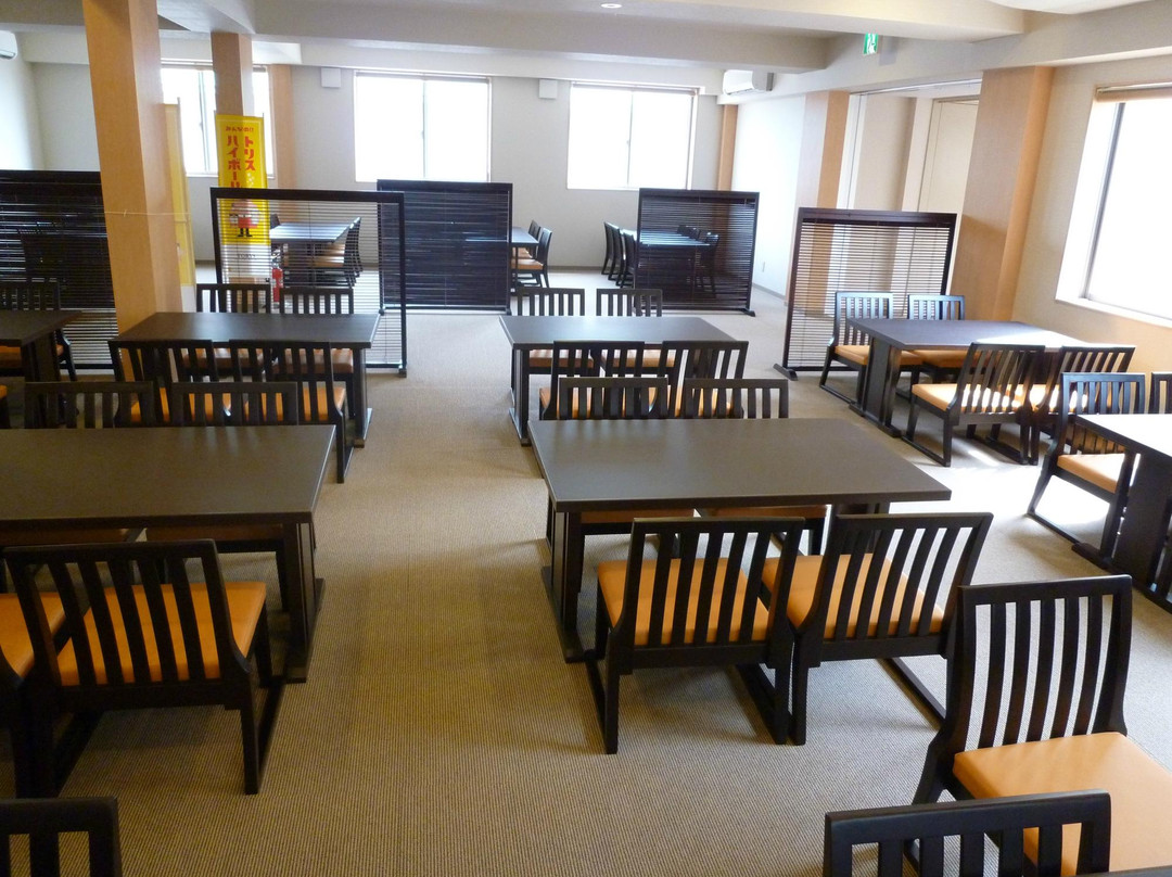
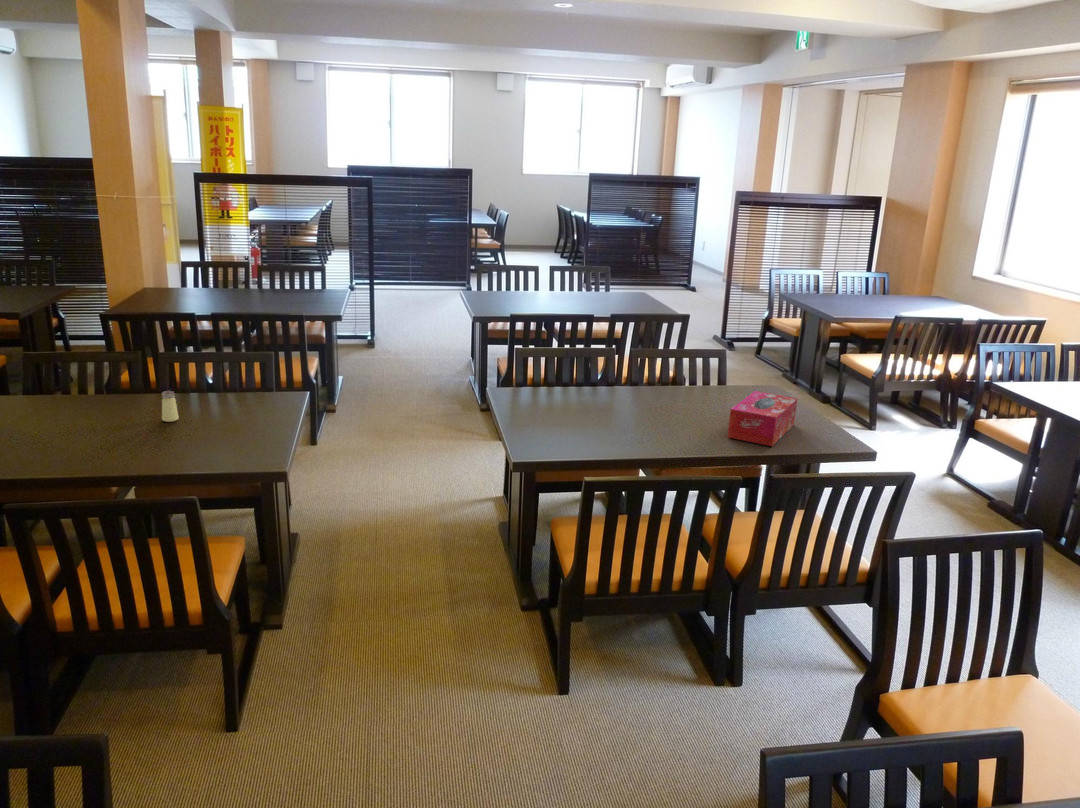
+ tissue box (763, 417)
+ saltshaker (169, 405)
